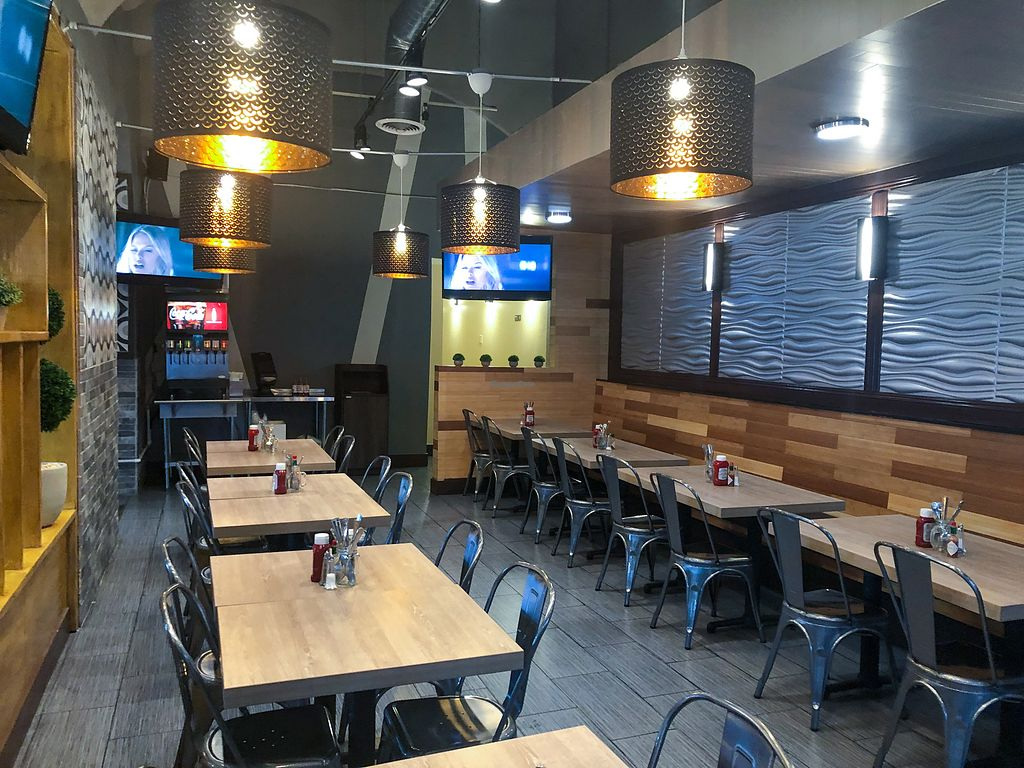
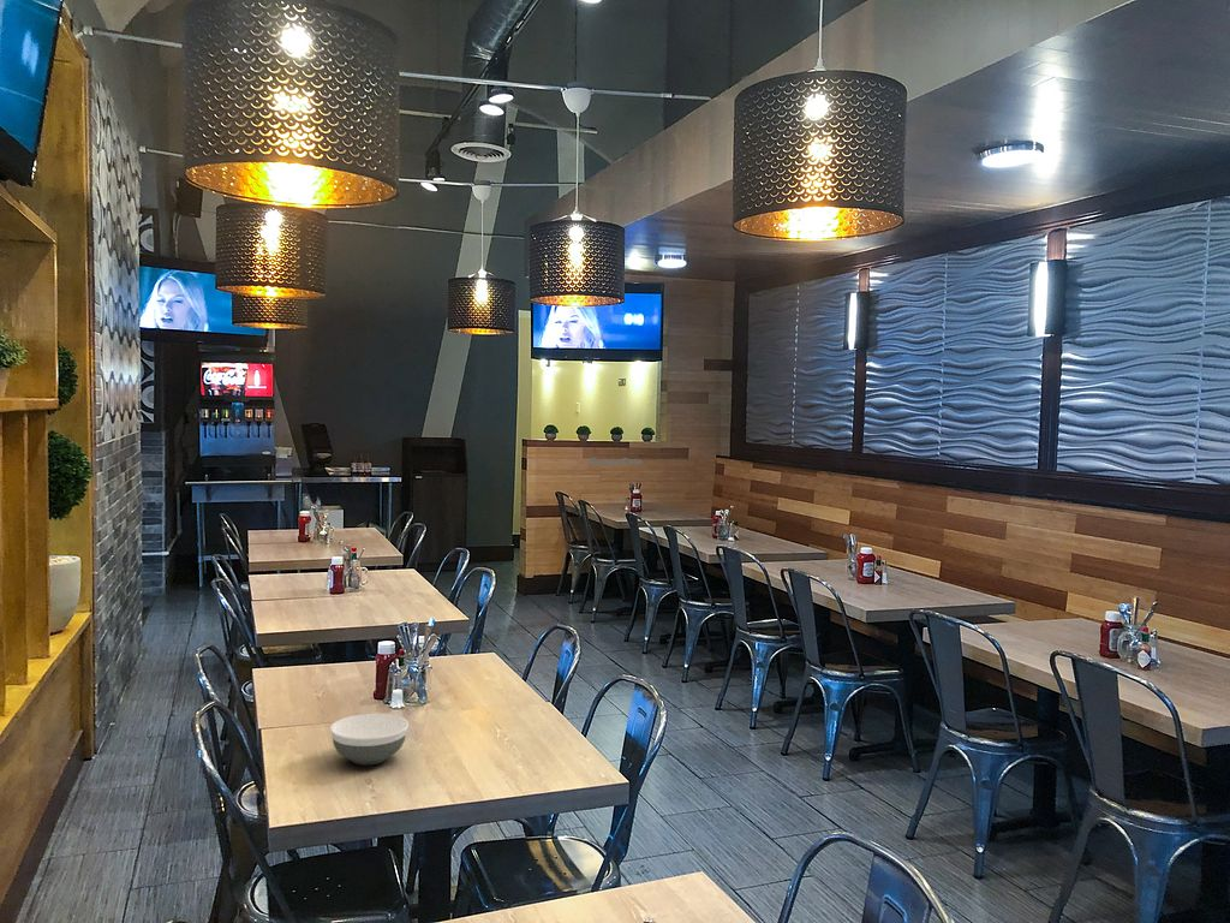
+ bowl (369, 742)
